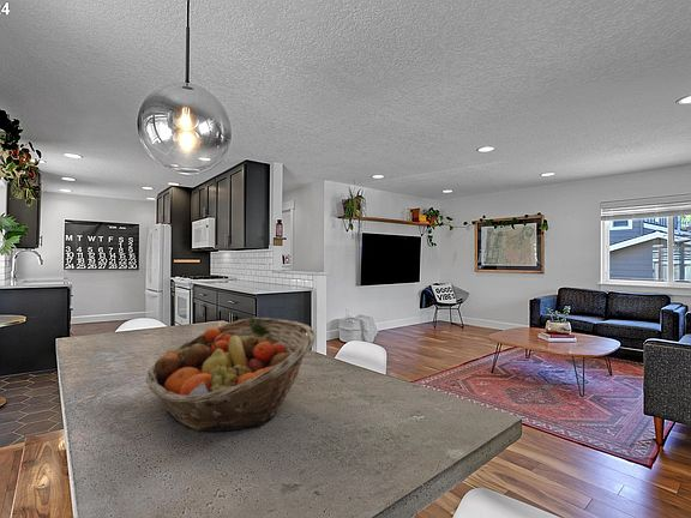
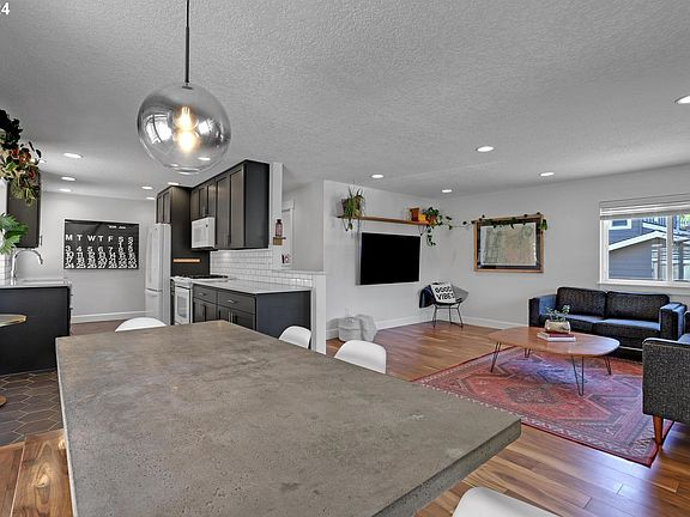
- fruit basket (233, 365)
